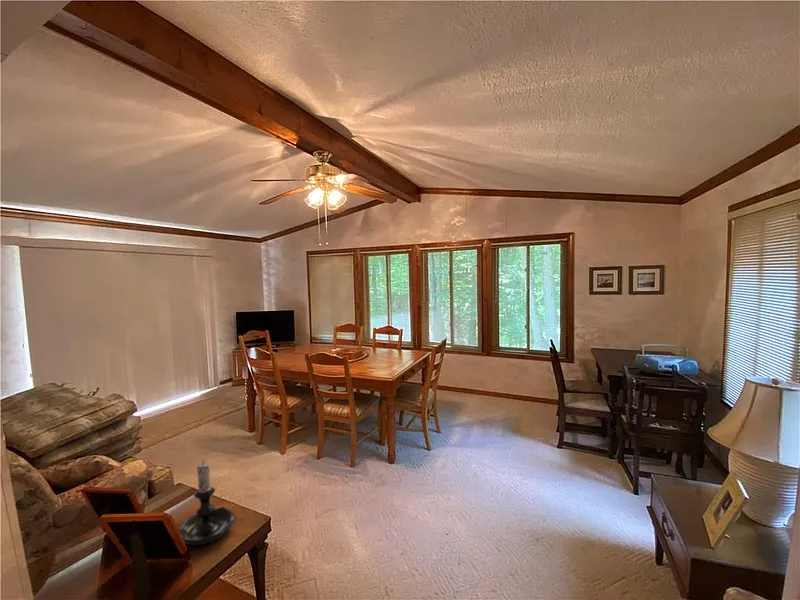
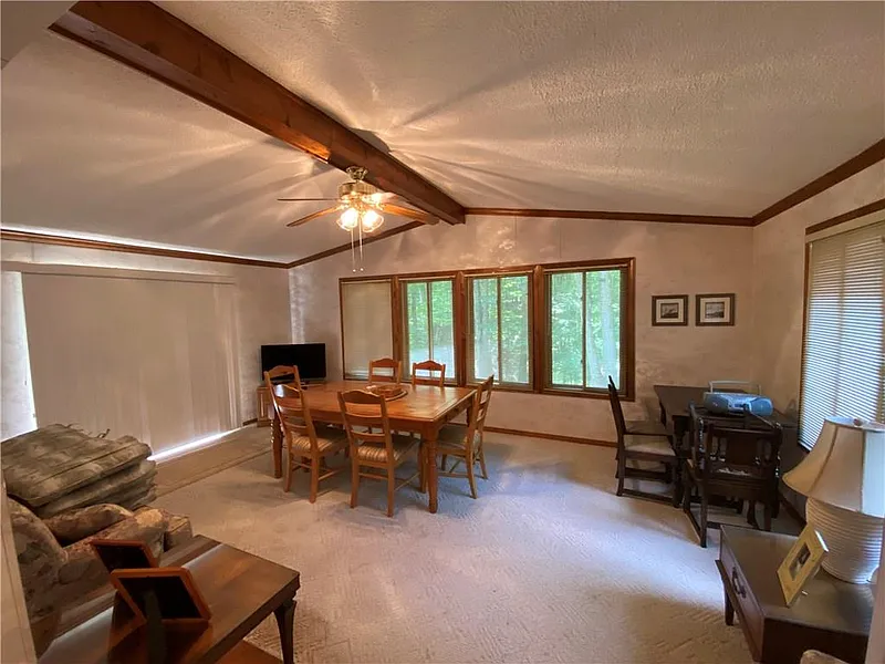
- candle holder (206, 496)
